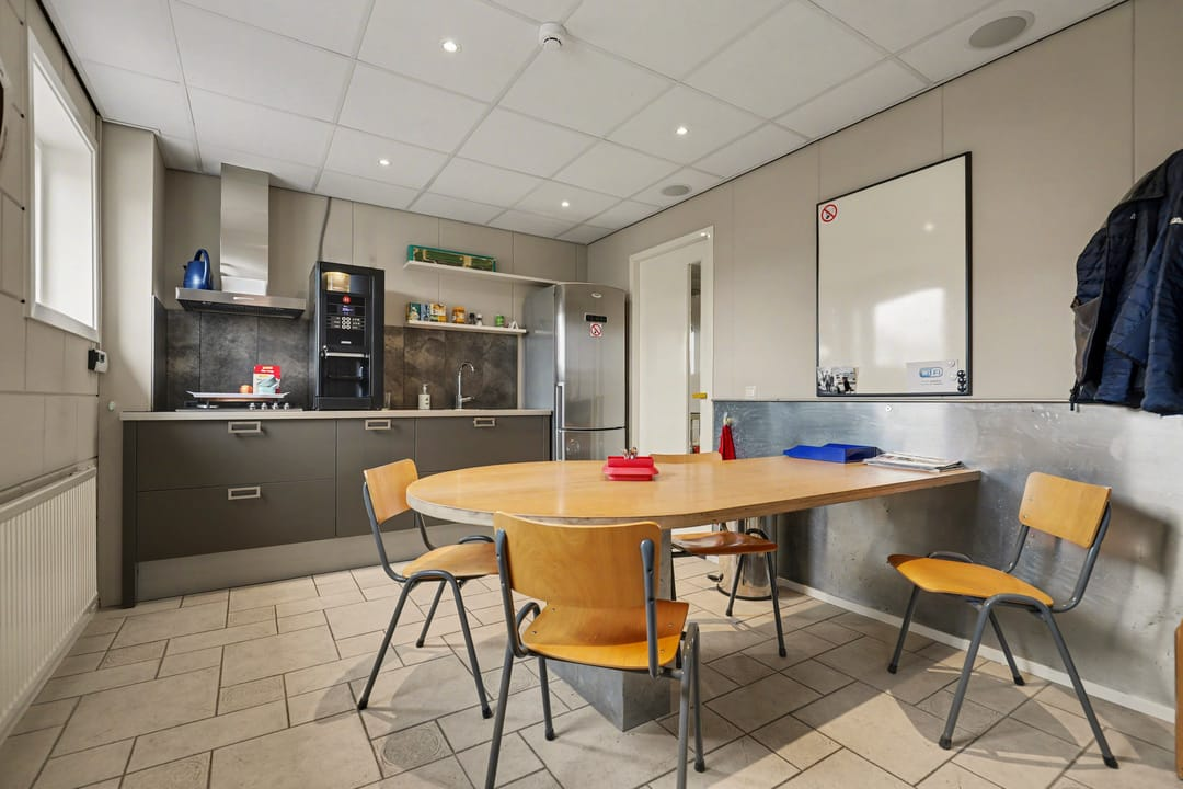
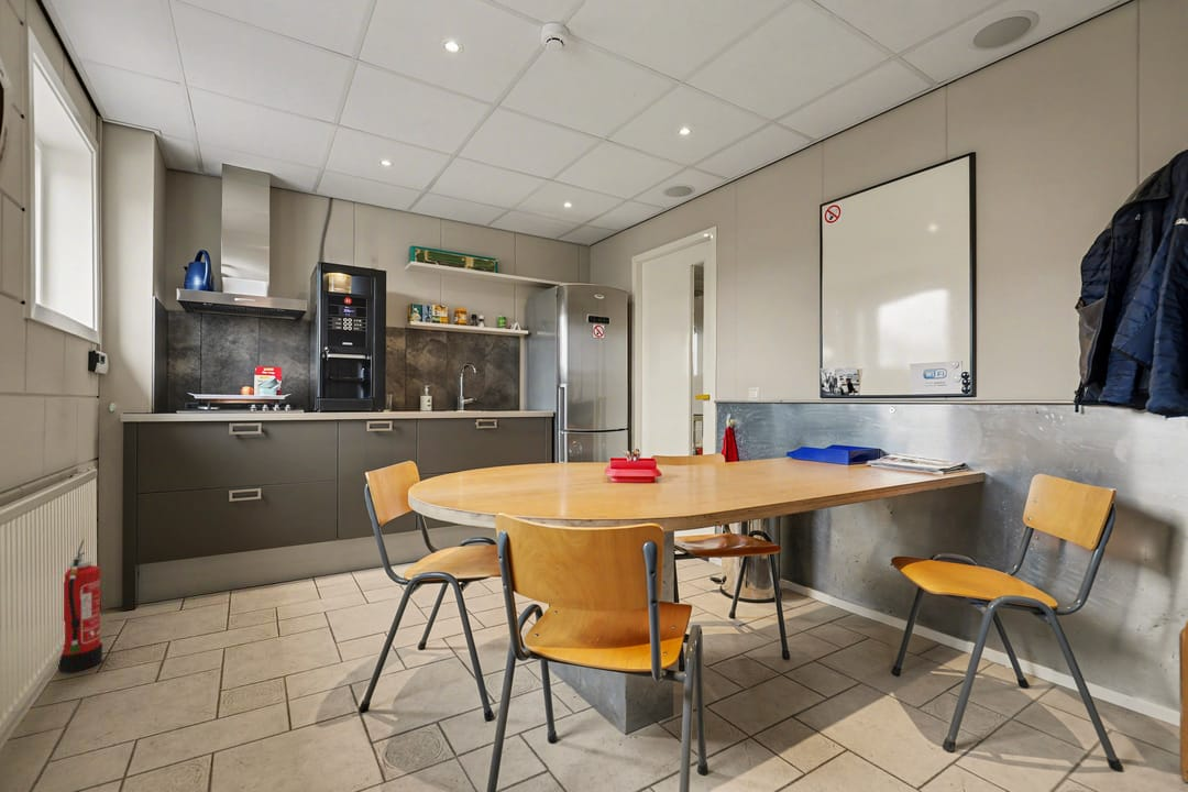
+ fire extinguisher (78, 606)
